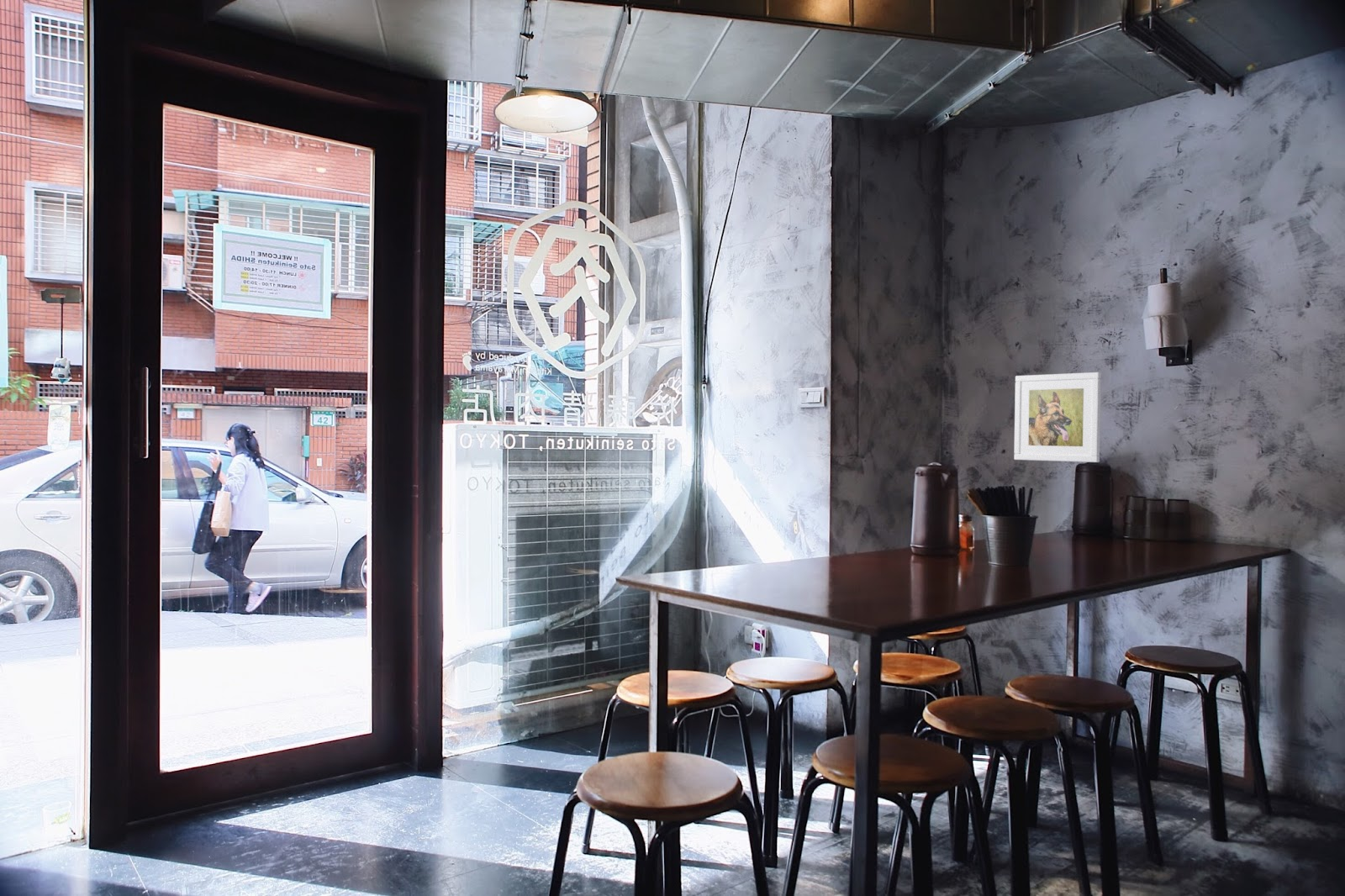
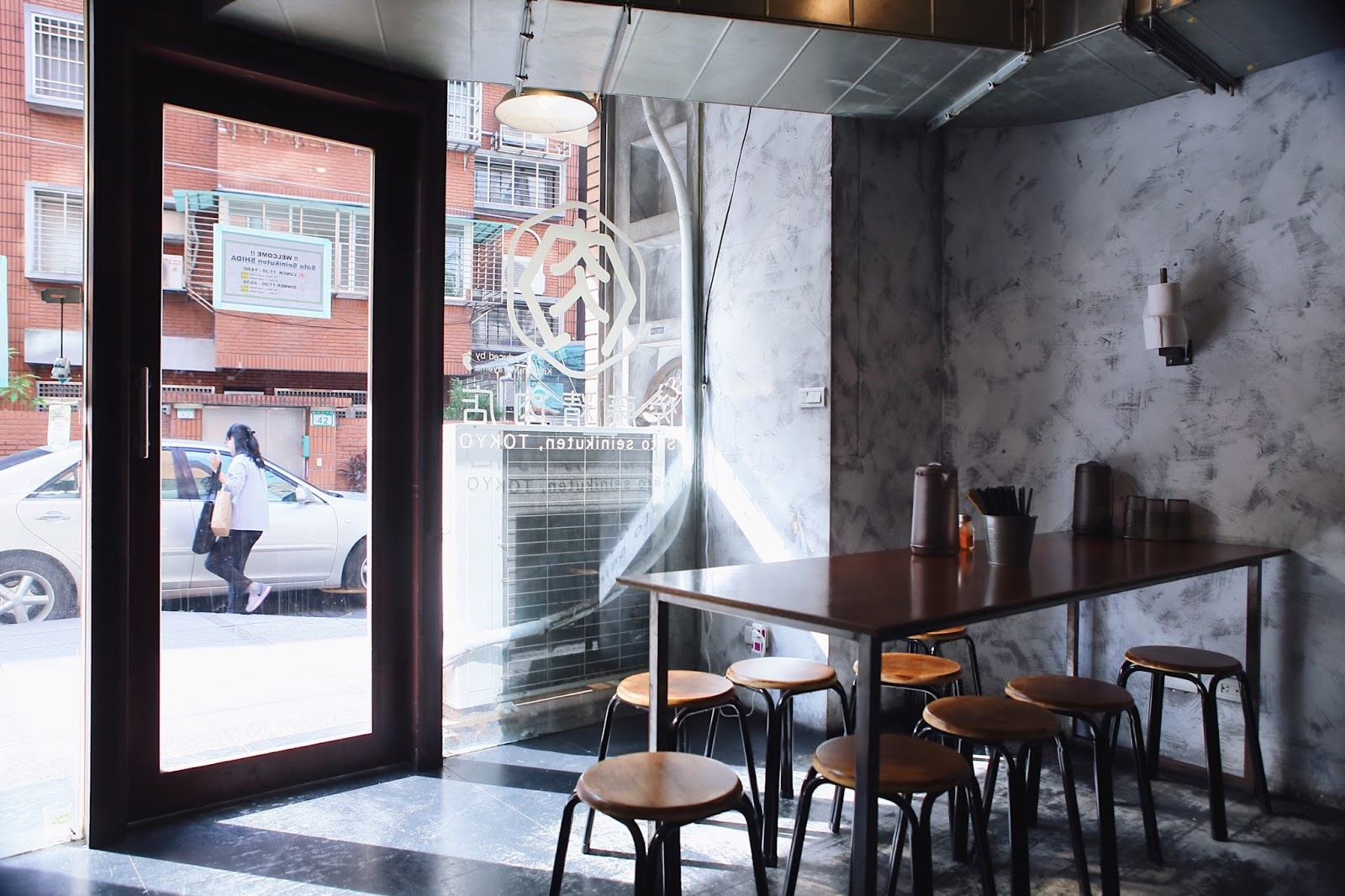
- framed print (1056, 417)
